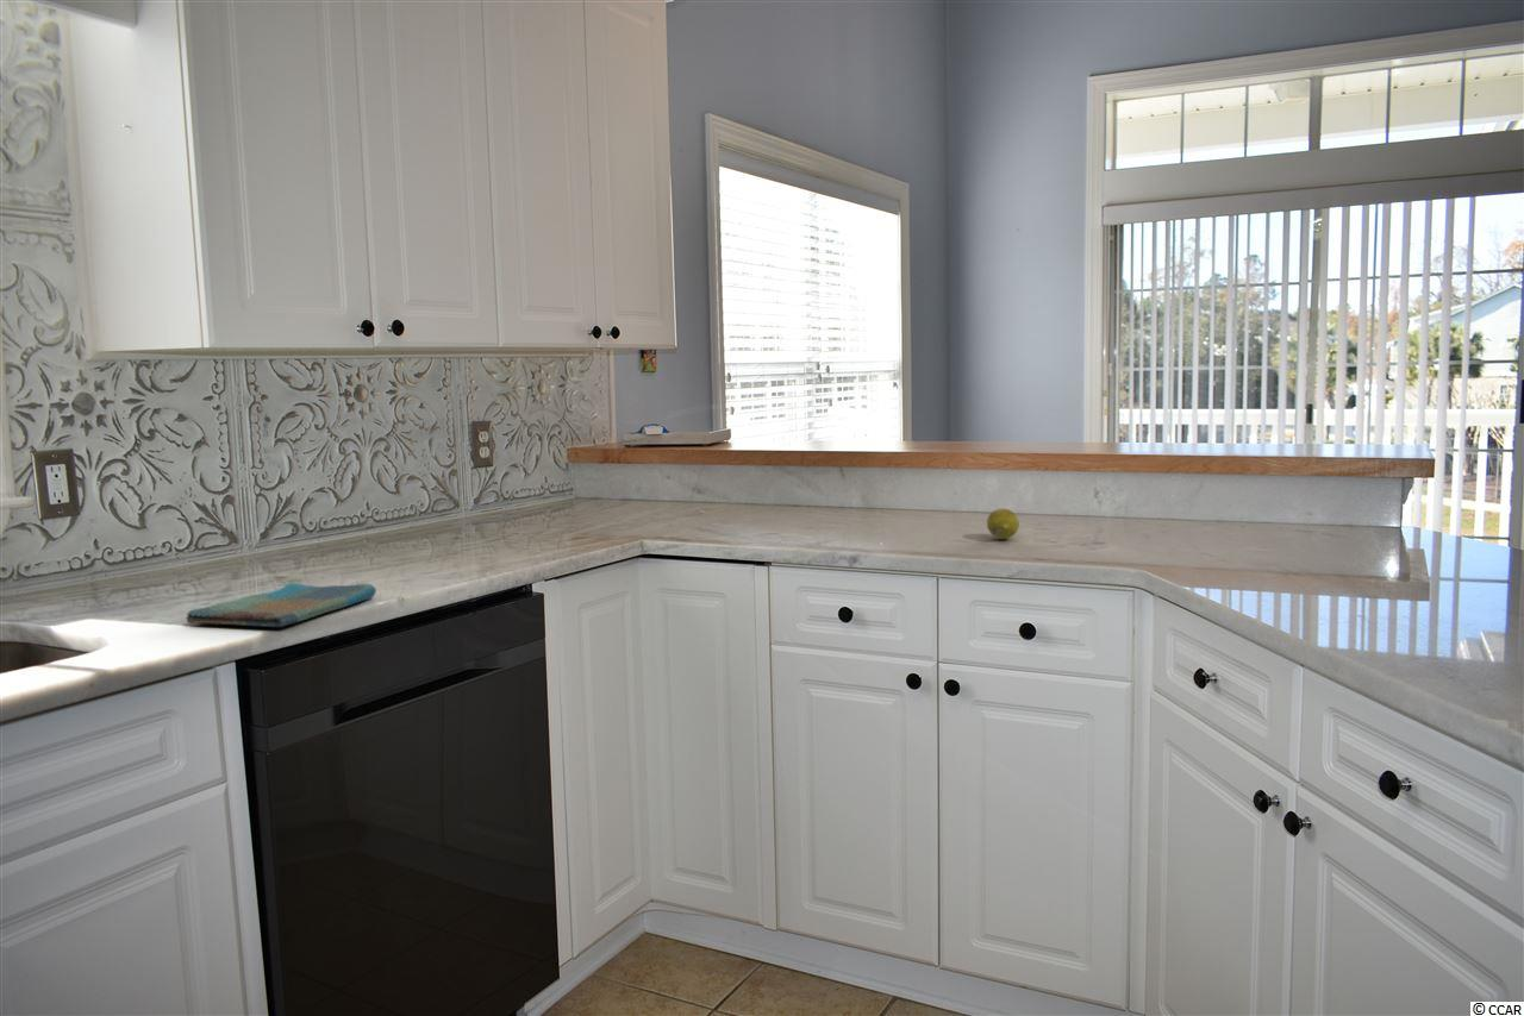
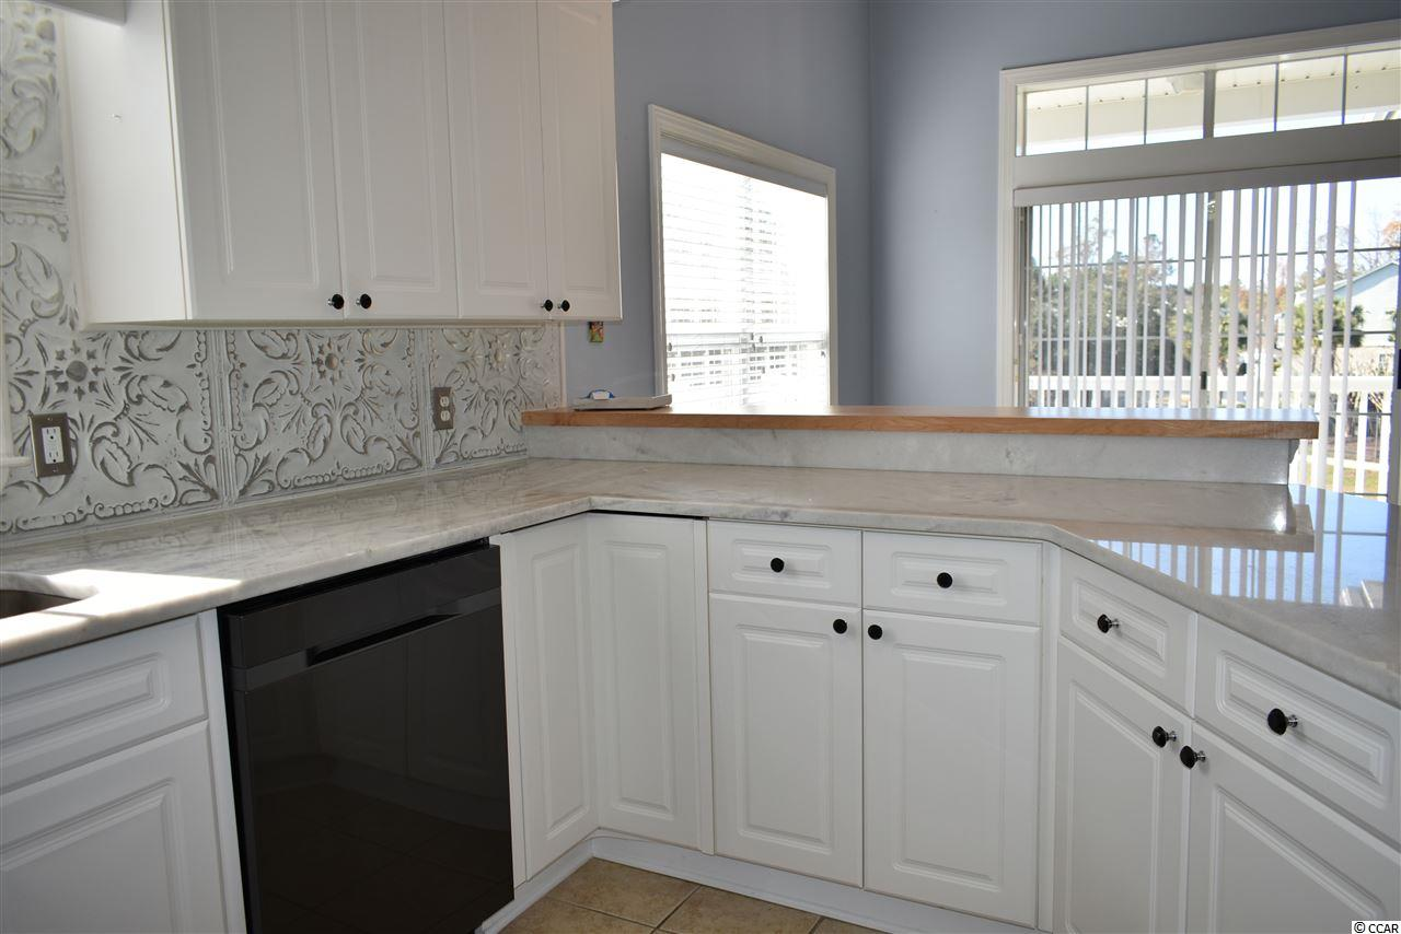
- fruit (1003, 523)
- dish towel (286, 602)
